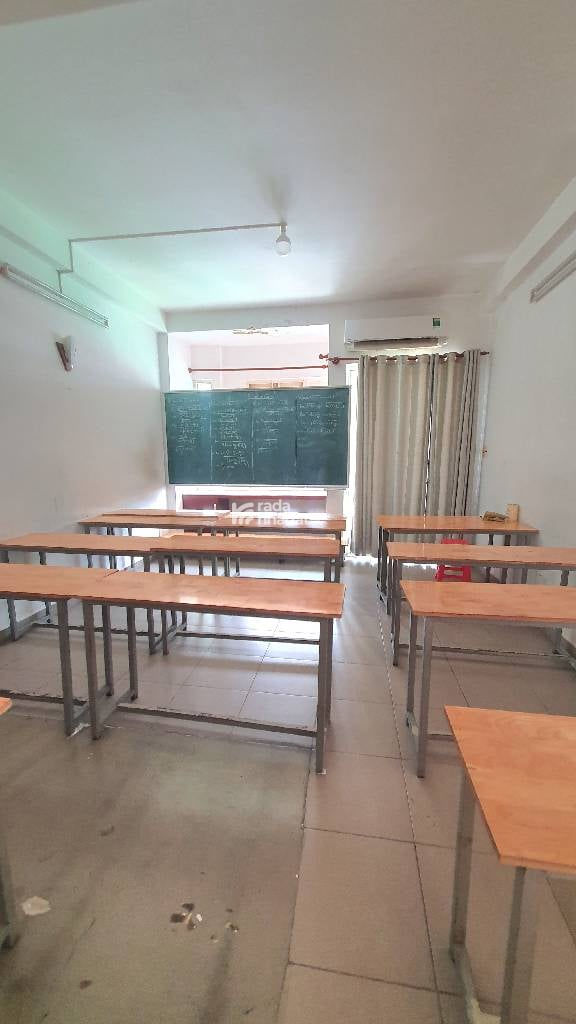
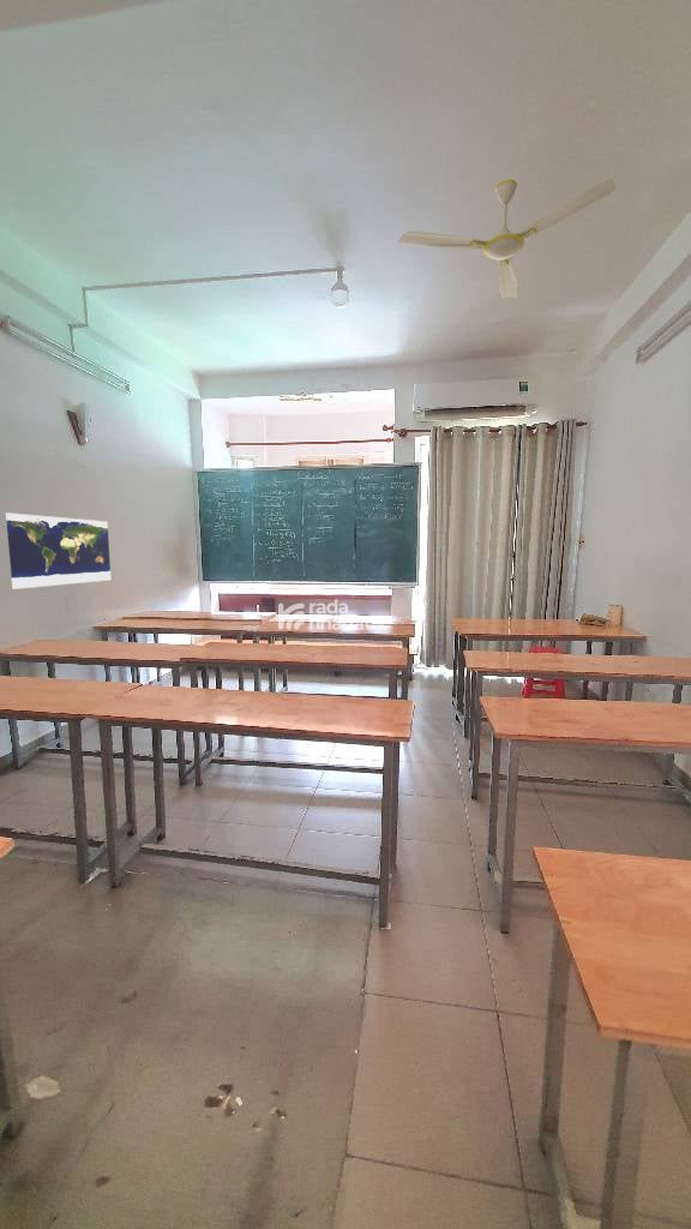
+ map (65, 551)
+ ceiling fan (498, 234)
